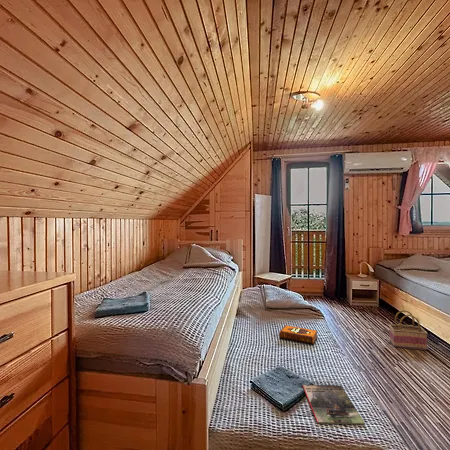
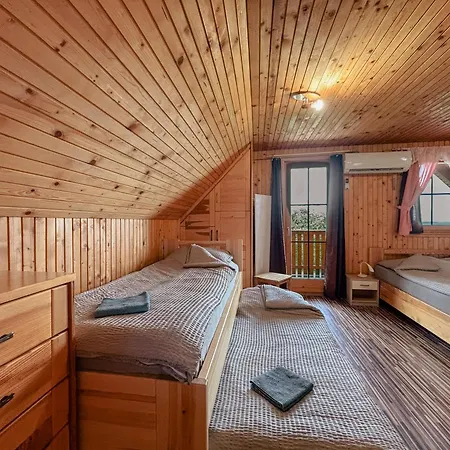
- magazine (330, 402)
- hardback book (298, 334)
- basket (407, 328)
